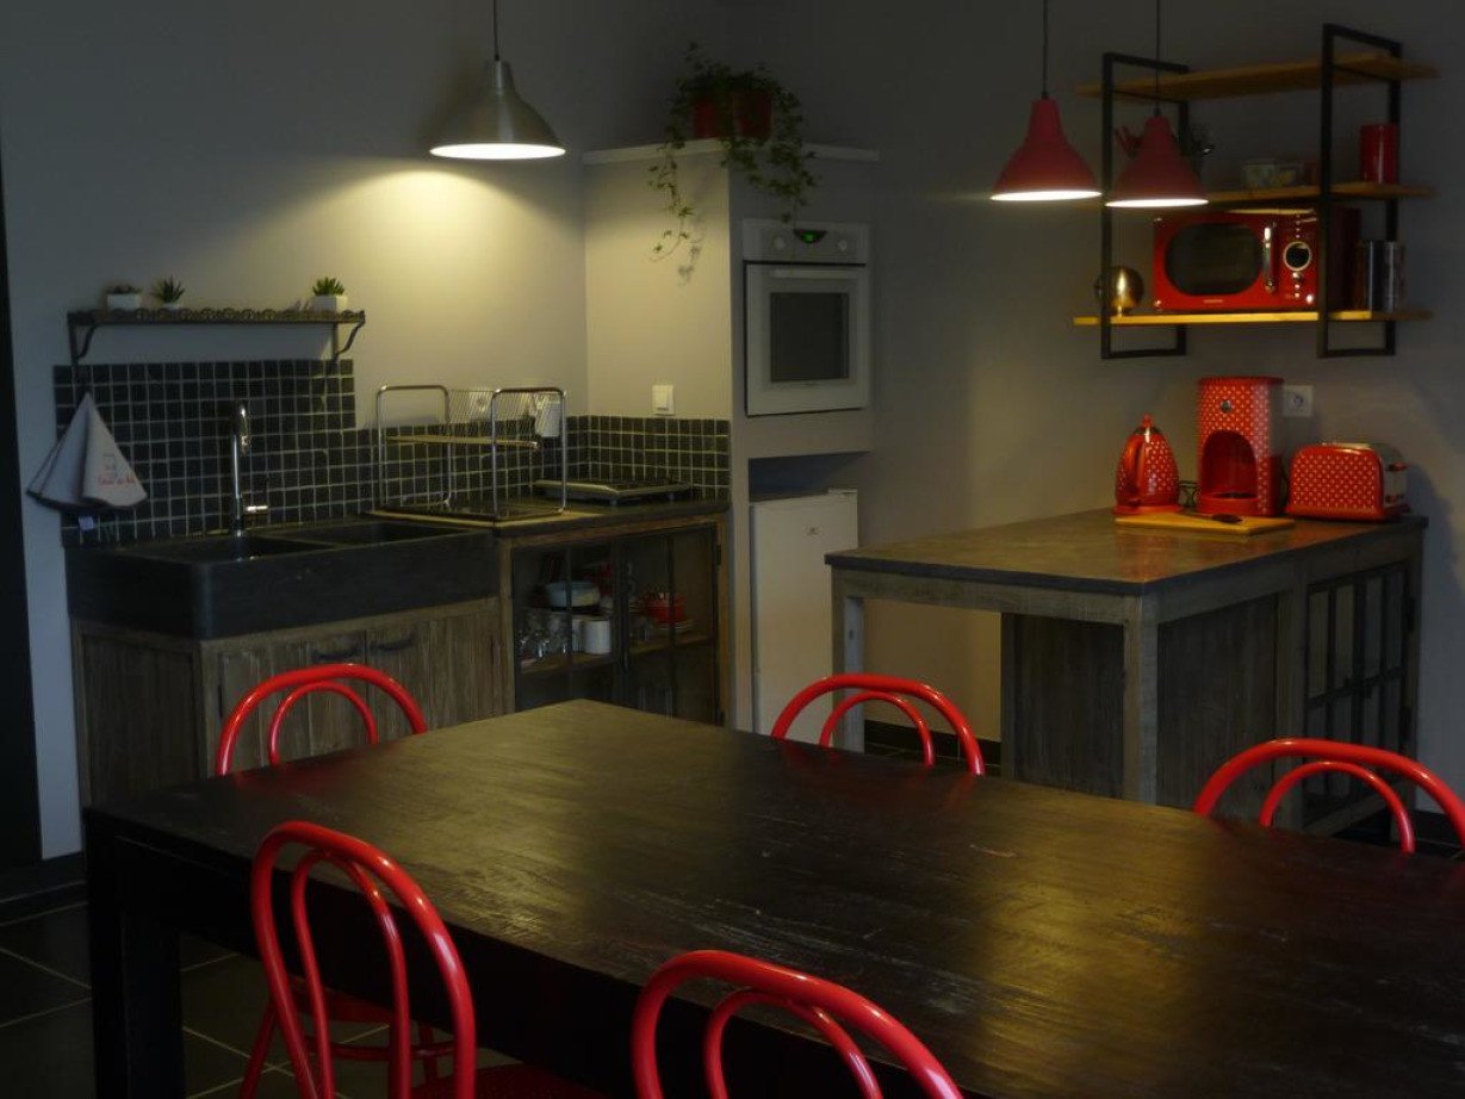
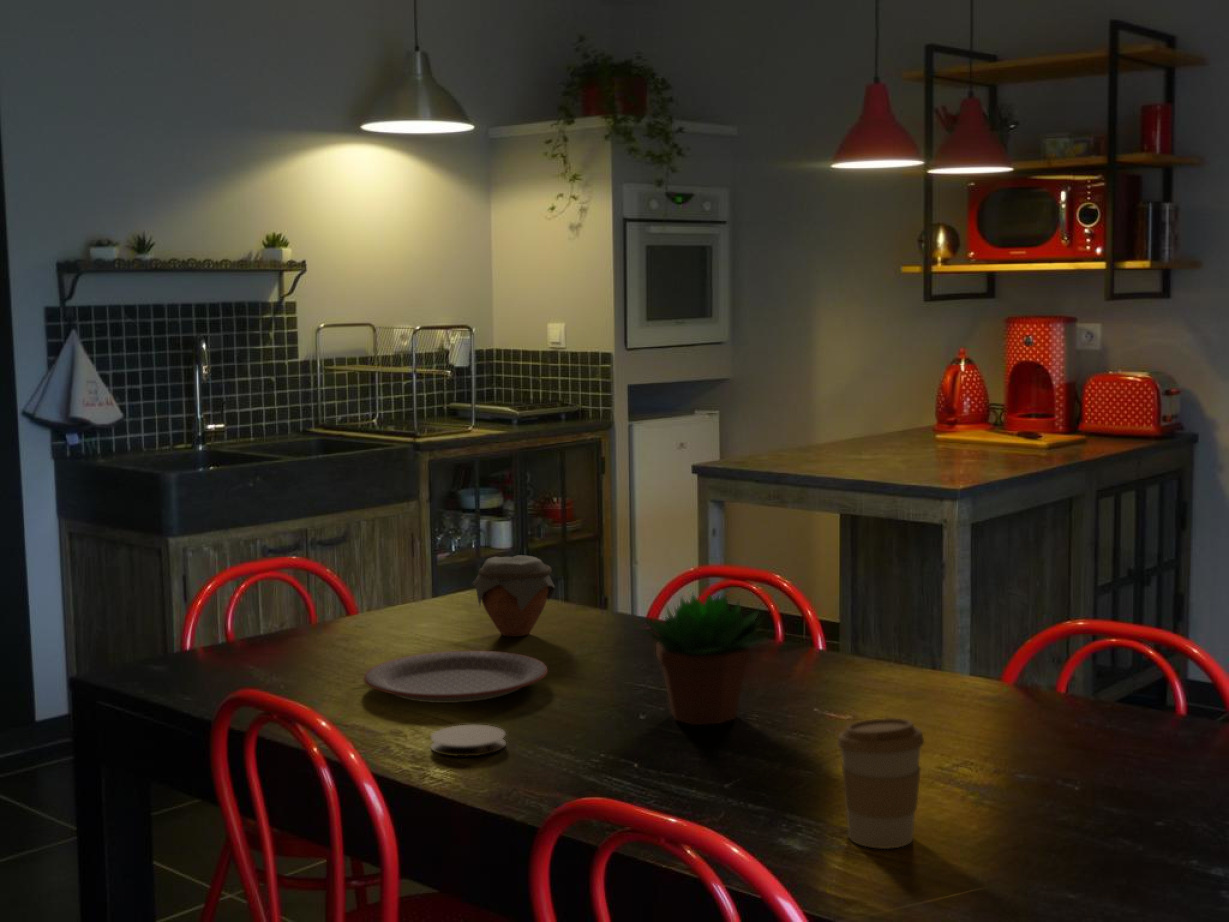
+ succulent plant (707, 655)
+ jar (514, 595)
+ coaster (468, 740)
+ plate (456, 678)
+ coffee cup (880, 779)
